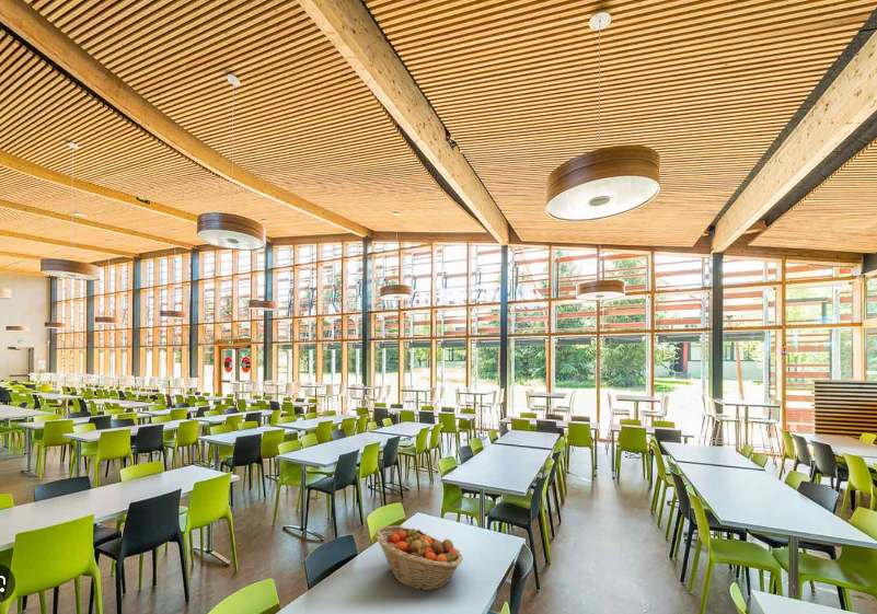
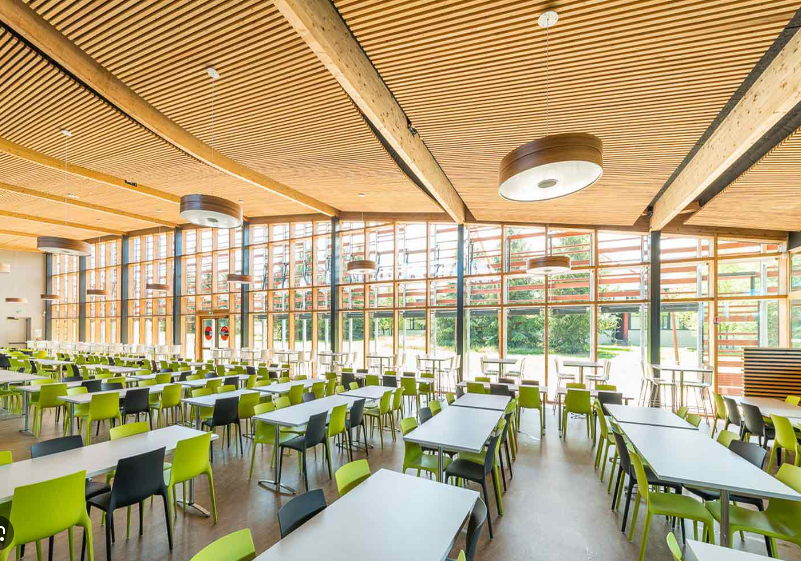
- fruit basket (417, 552)
